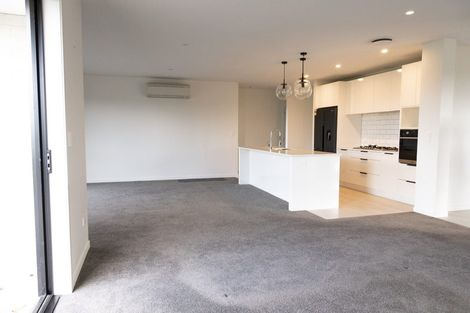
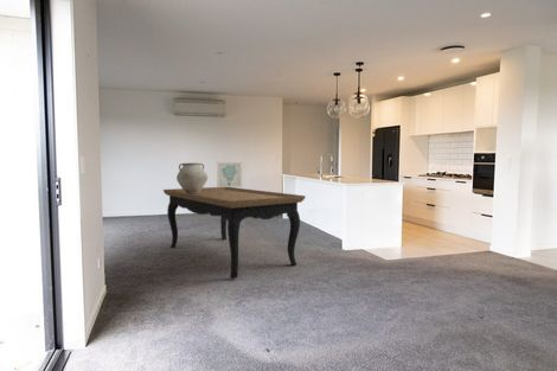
+ wall art (229, 174)
+ ceramic pot (192, 178)
+ dining table (228, 223)
